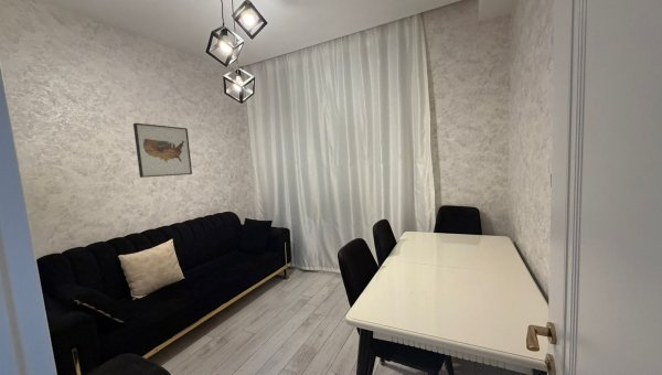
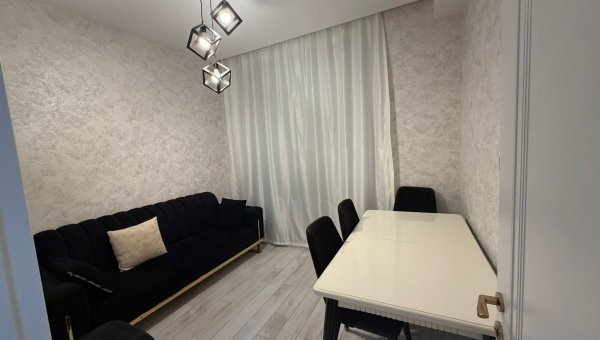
- wall art (164, 151)
